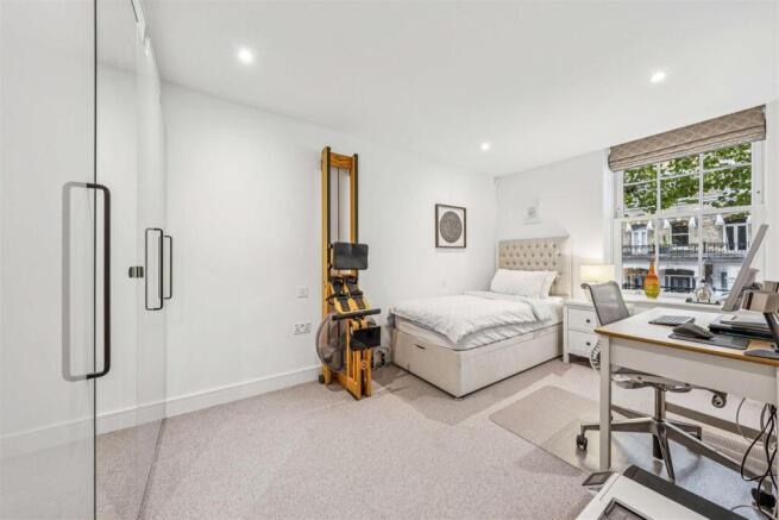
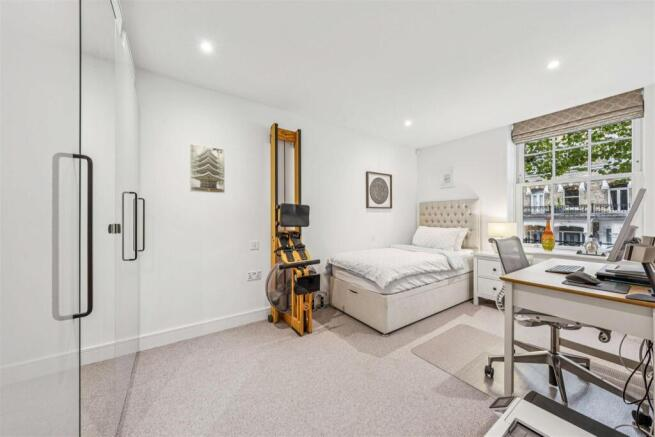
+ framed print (208, 169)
